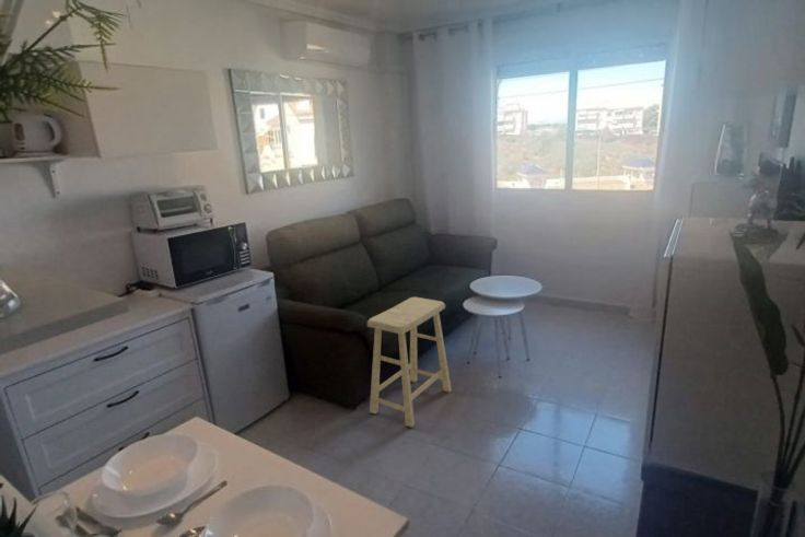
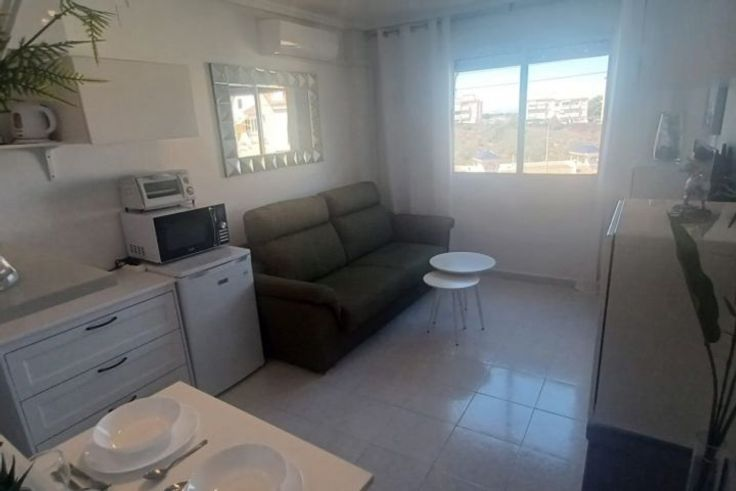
- stool (410, 357)
